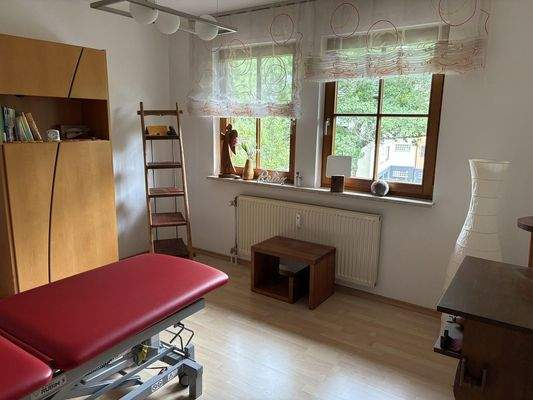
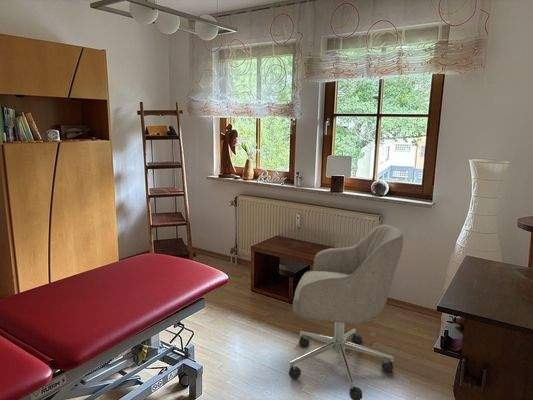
+ chair (346, 298)
